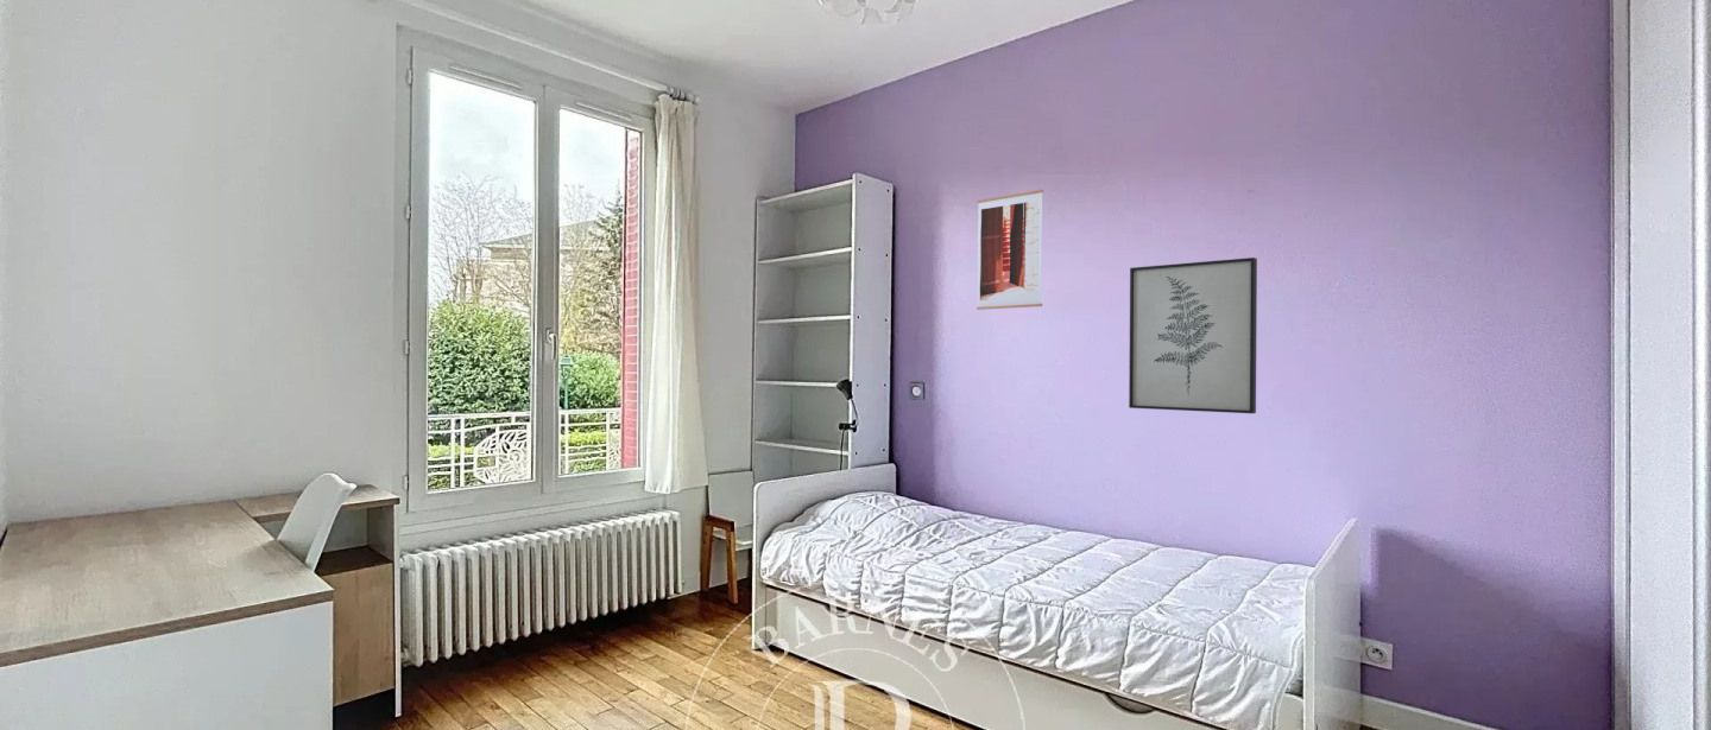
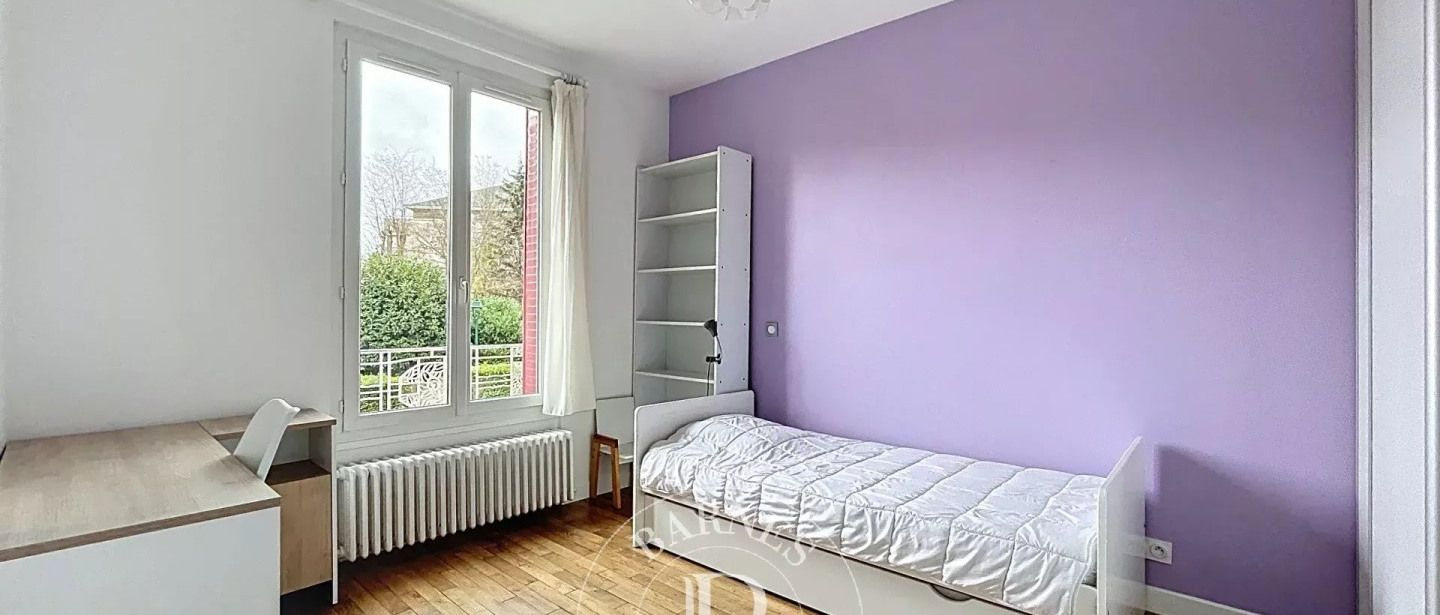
- wall art (1009, 252)
- wall art (1189, 336)
